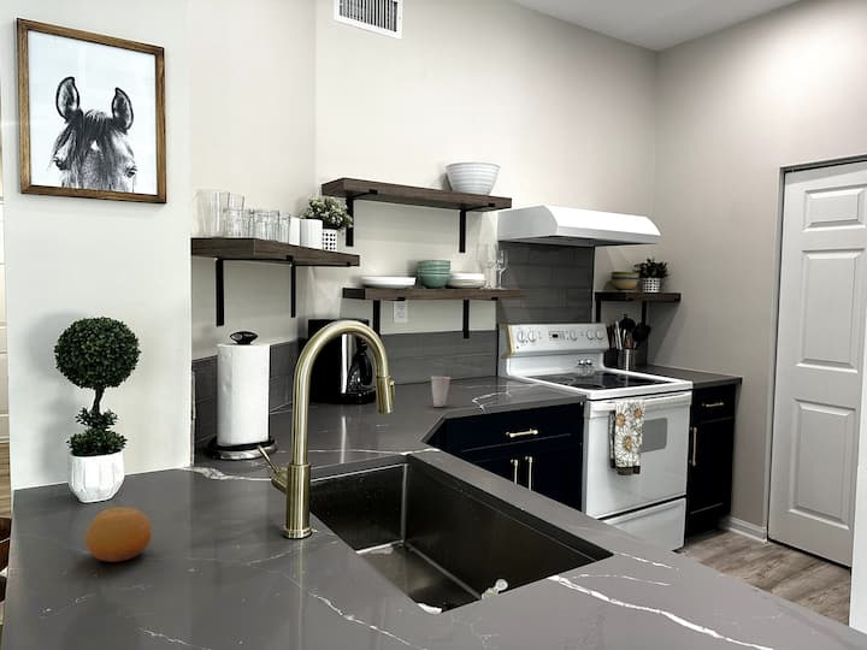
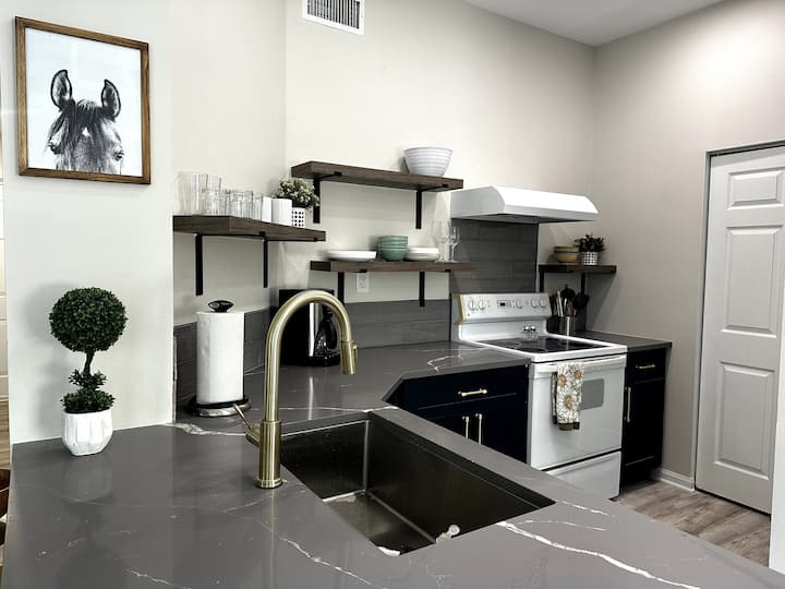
- cup (440, 390)
- fruit (119, 533)
